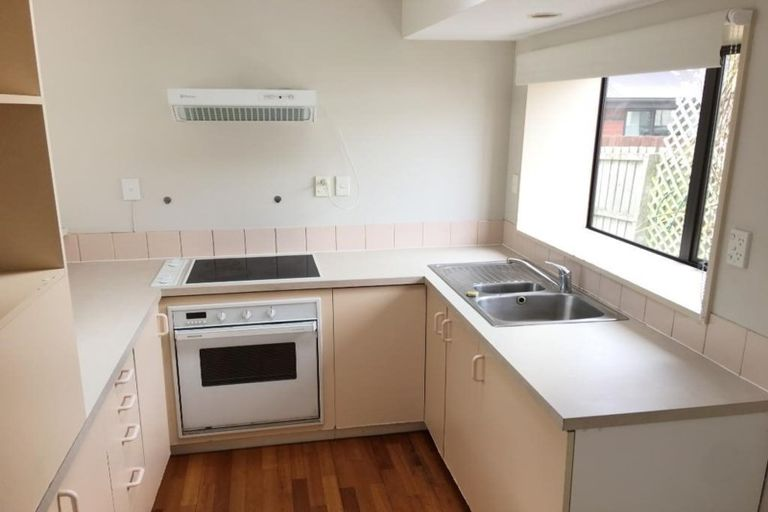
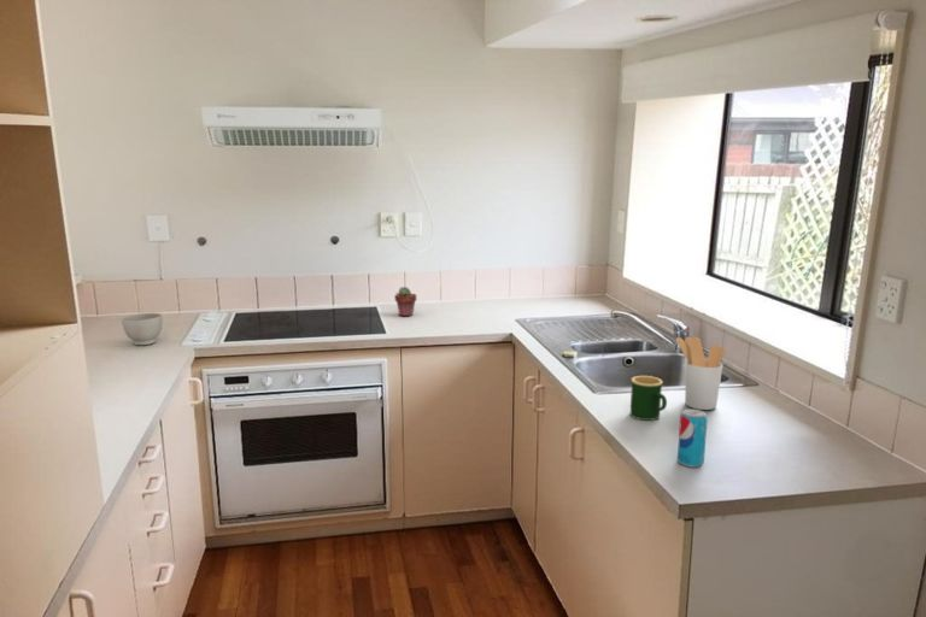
+ mug (650, 400)
+ utensil holder (697, 370)
+ bowl (142, 329)
+ potted succulent (405, 300)
+ beverage can (692, 437)
